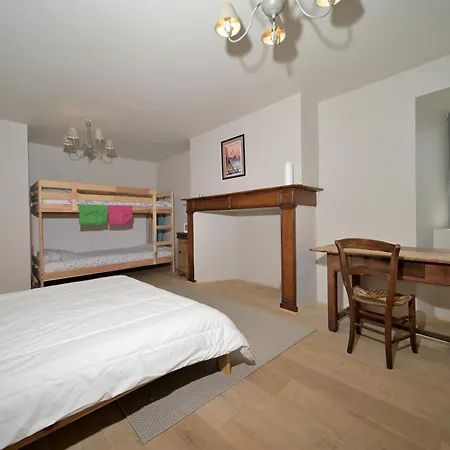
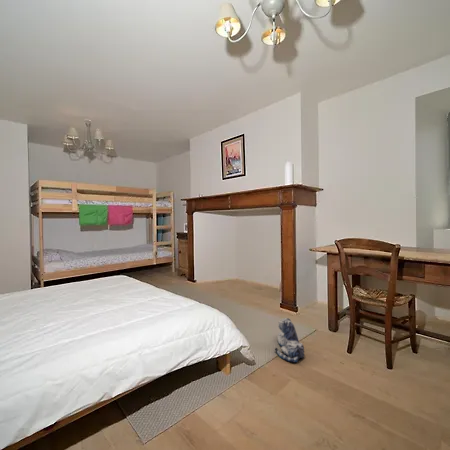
+ plush toy (286, 334)
